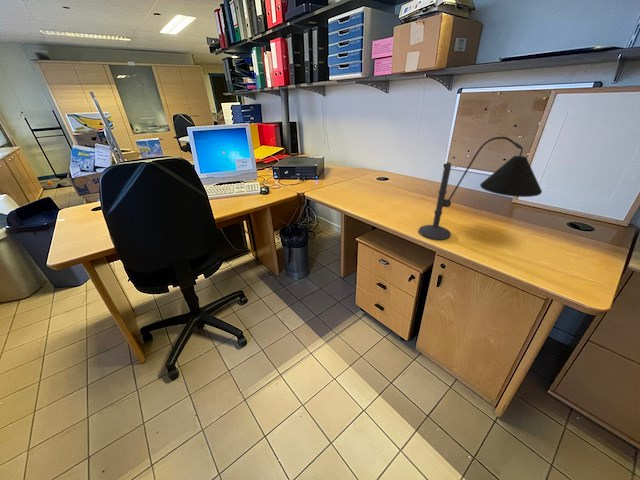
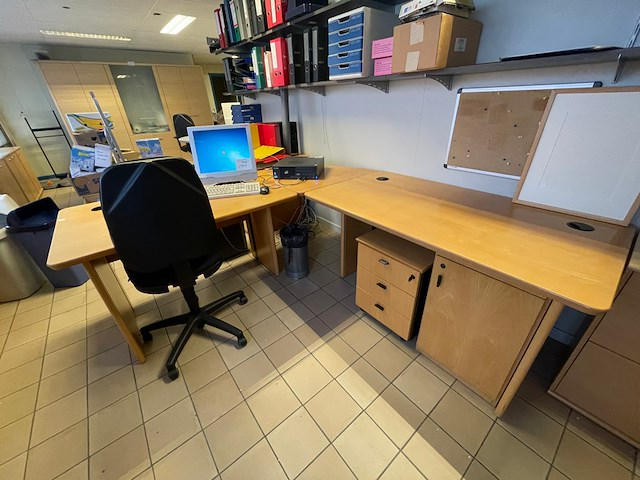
- desk lamp (481, 187)
